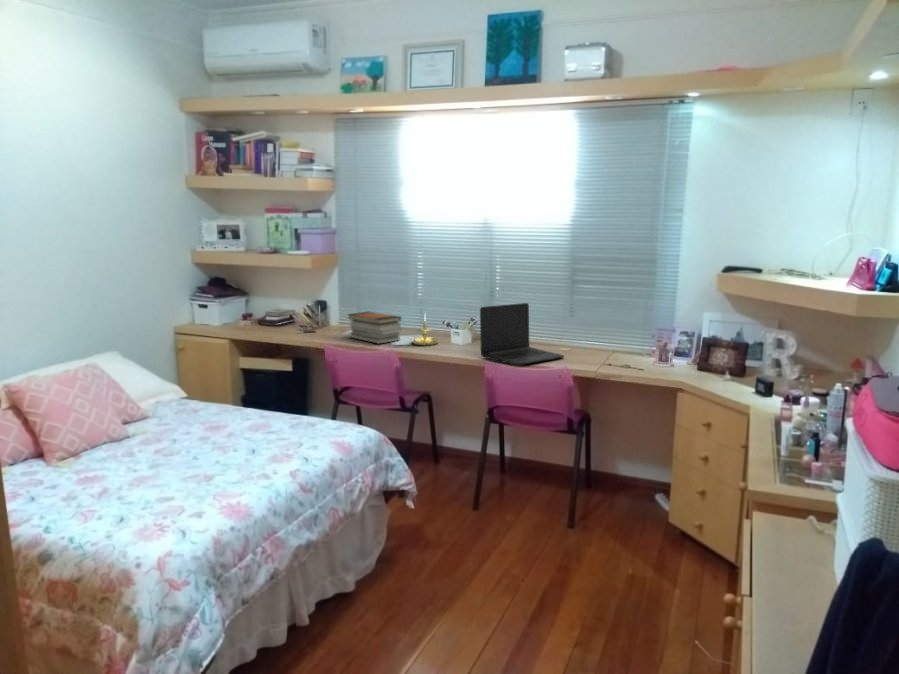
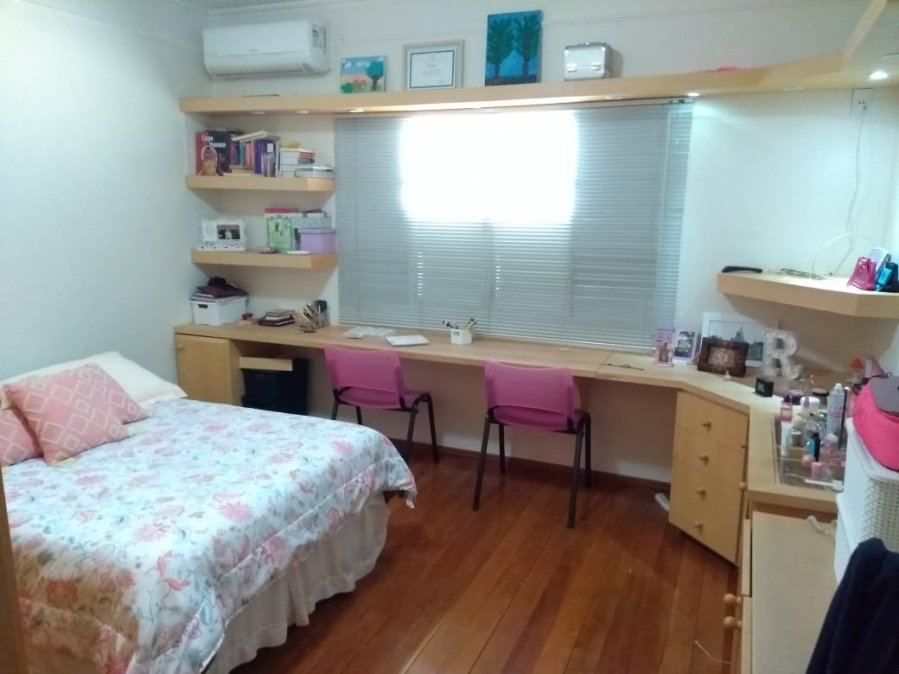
- candle holder (423, 328)
- laptop (522, 332)
- book stack (374, 327)
